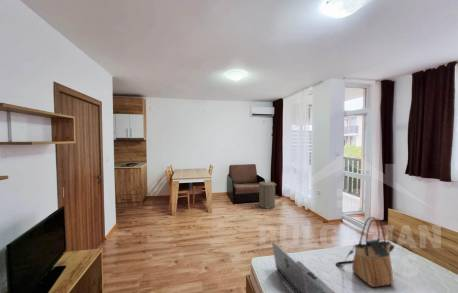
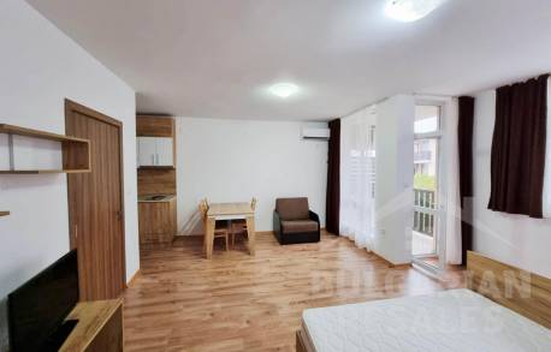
- laptop computer (300, 265)
- laundry hamper (267, 192)
- tote bag (367, 243)
